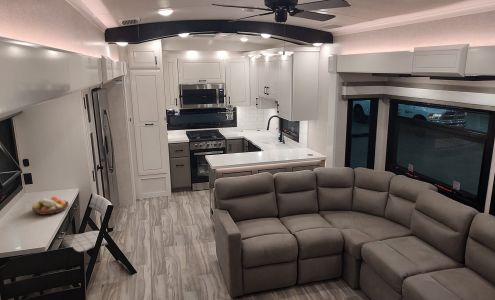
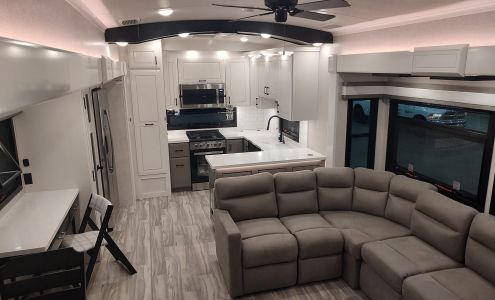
- fruit bowl (50, 203)
